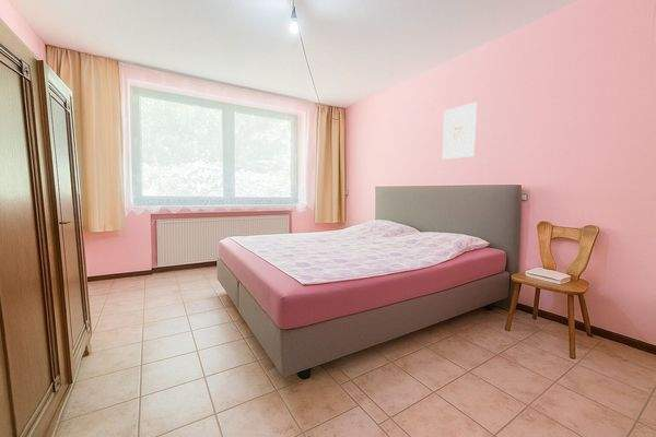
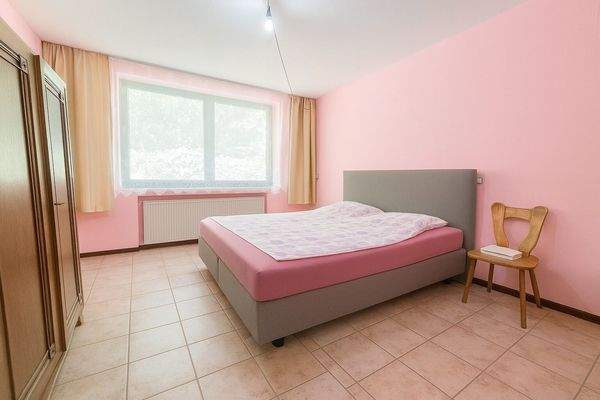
- wall art (458, 132)
